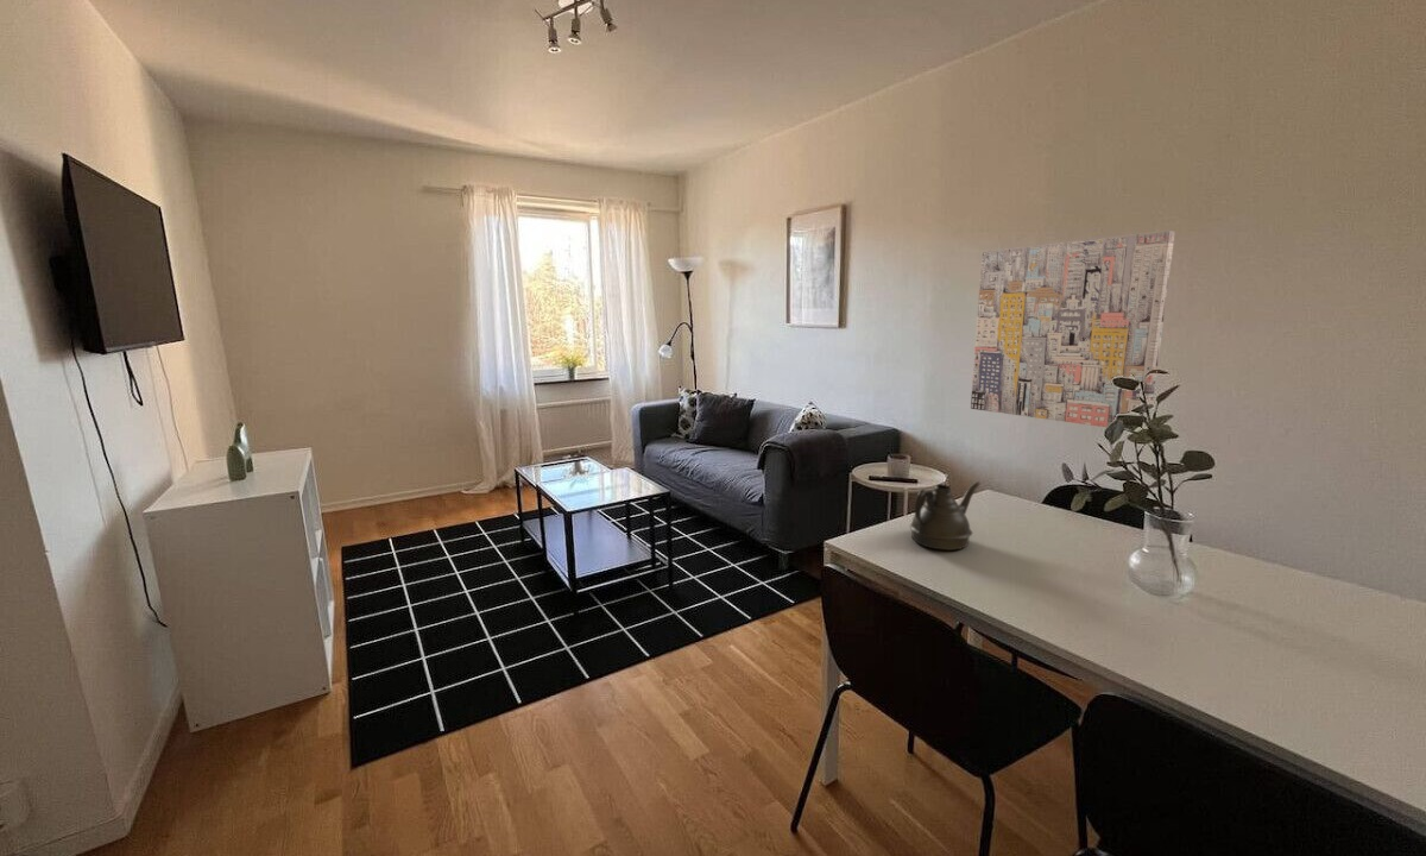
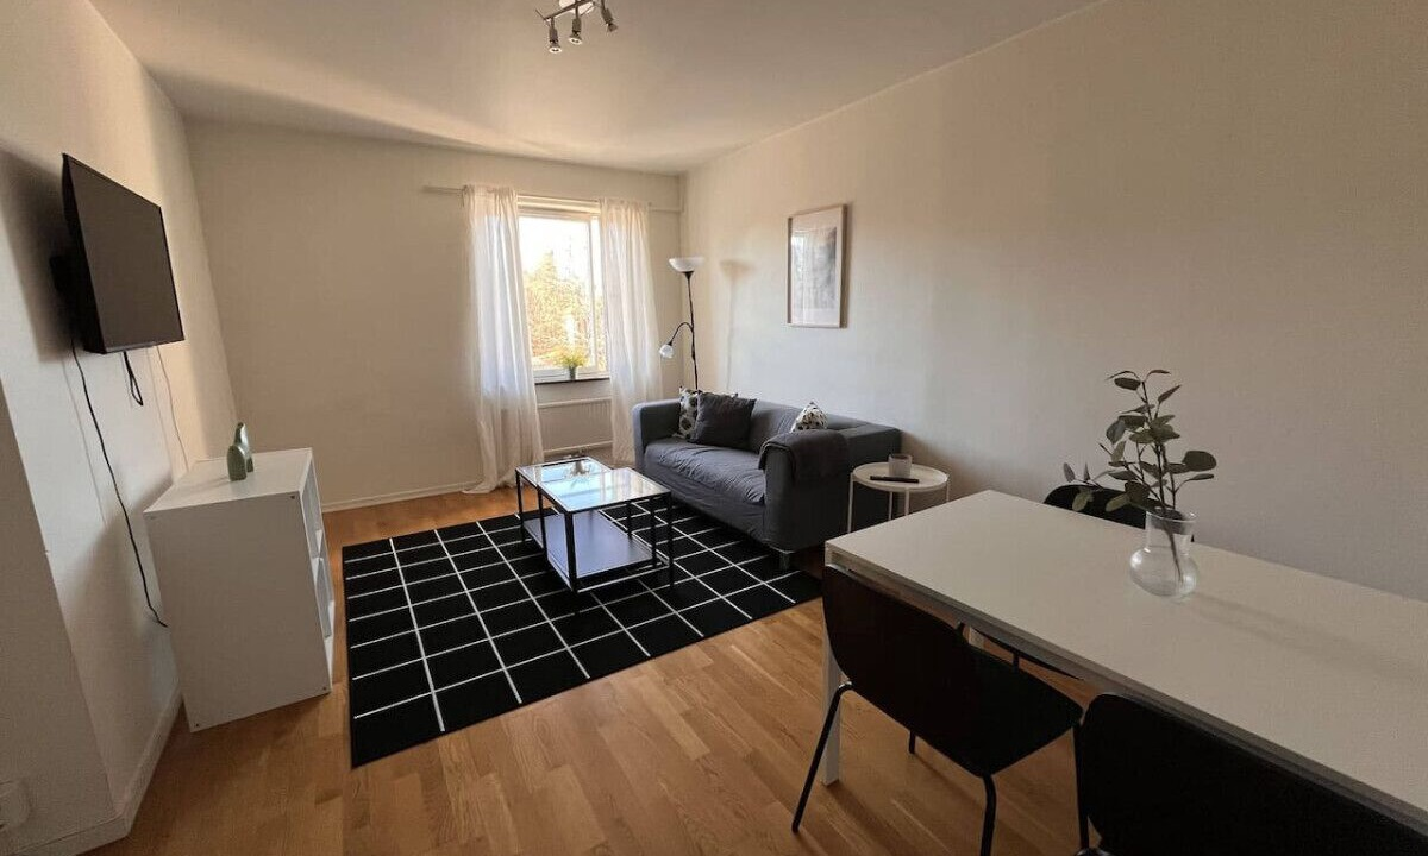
- wall art (1058, 333)
- teapot (949, 511)
